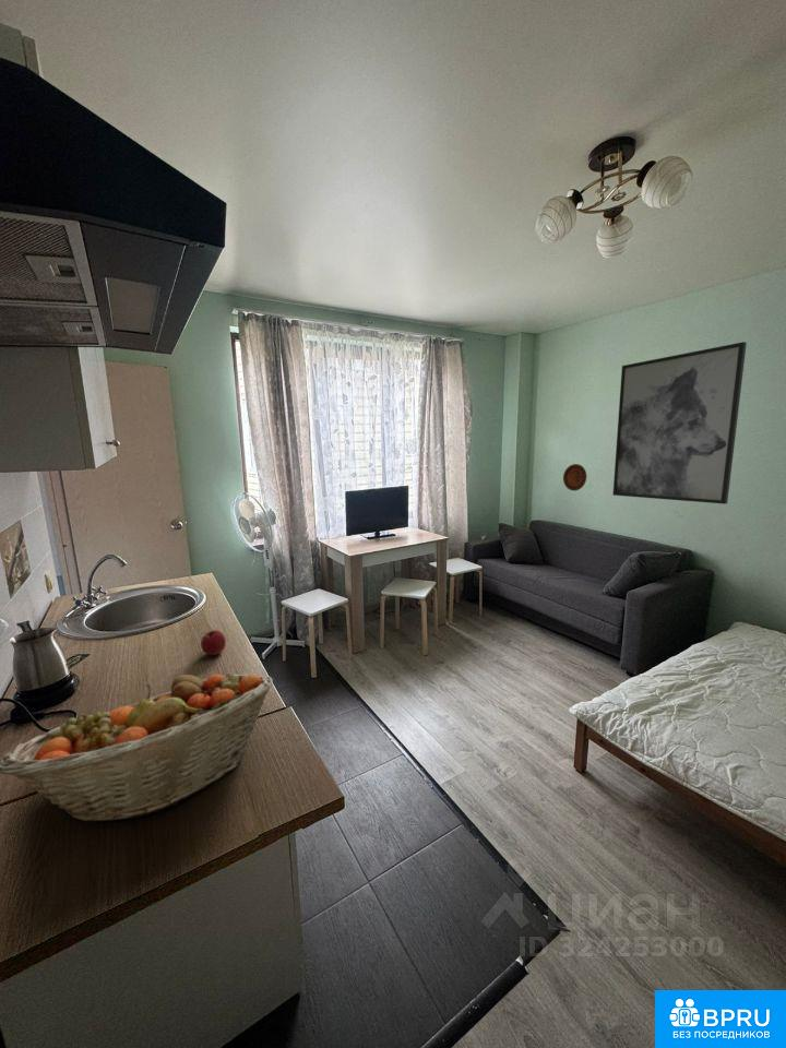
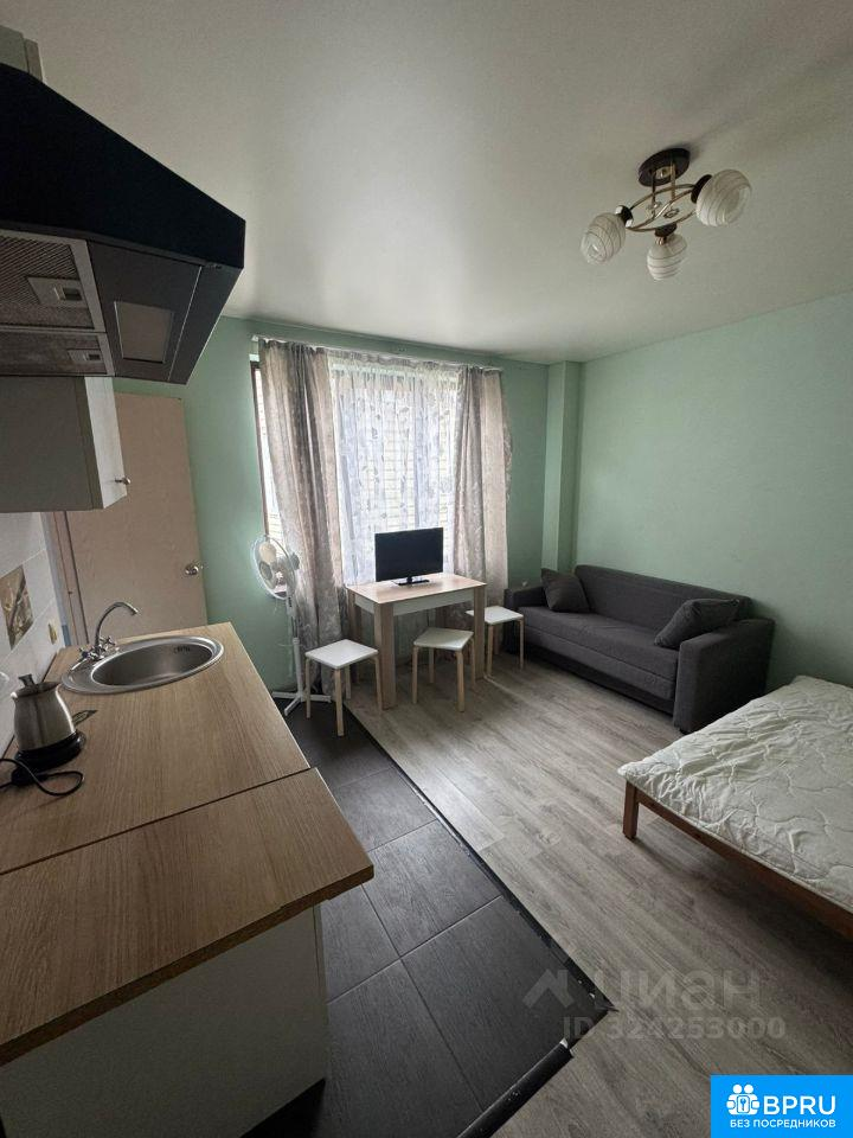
- fruit basket (157, 729)
- apple (213, 642)
- decorative plate (574, 477)
- wall art (670, 429)
